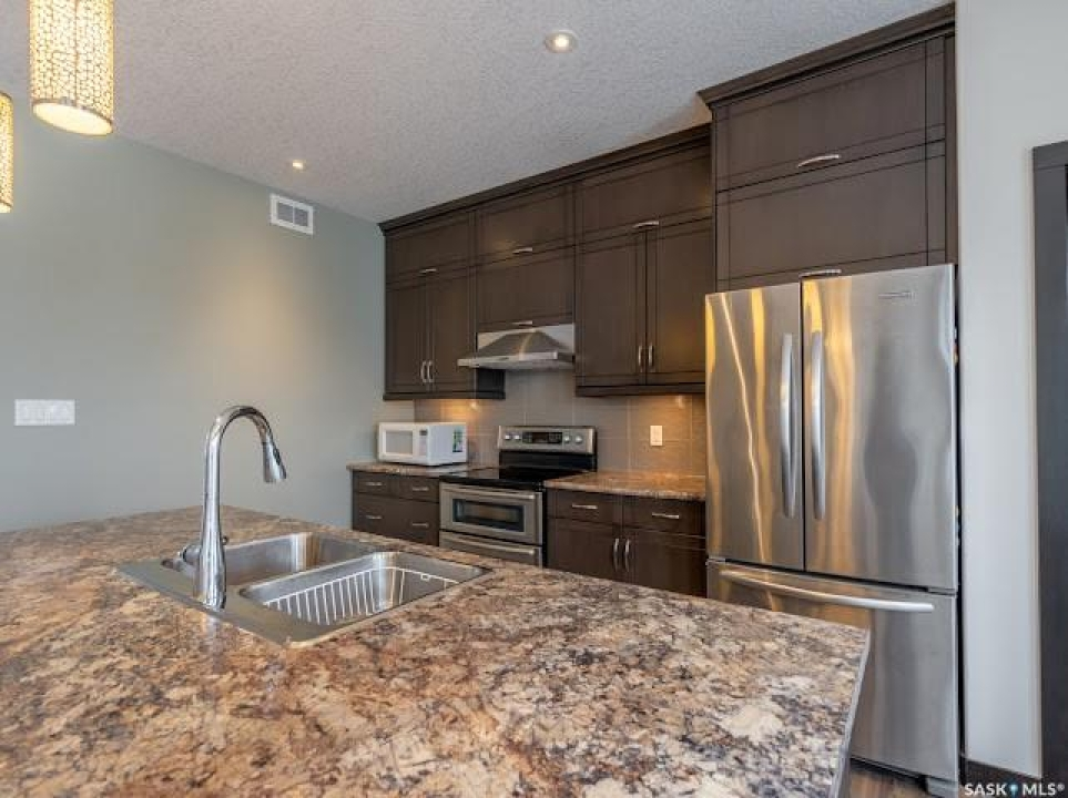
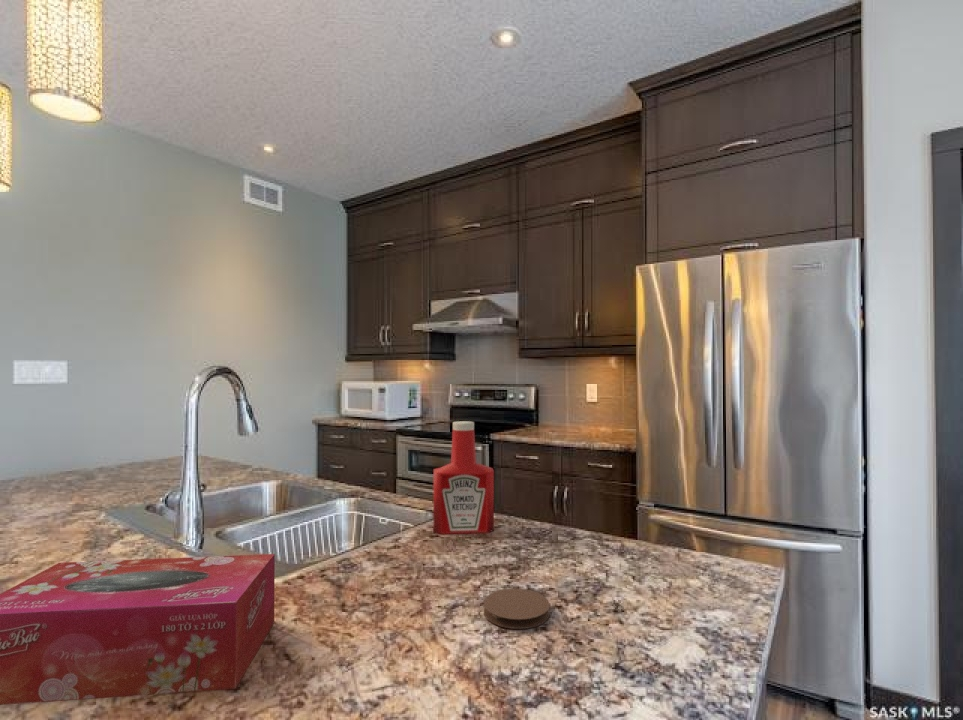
+ tissue box (138, 619)
+ coaster (516, 607)
+ soap bottle (463, 475)
